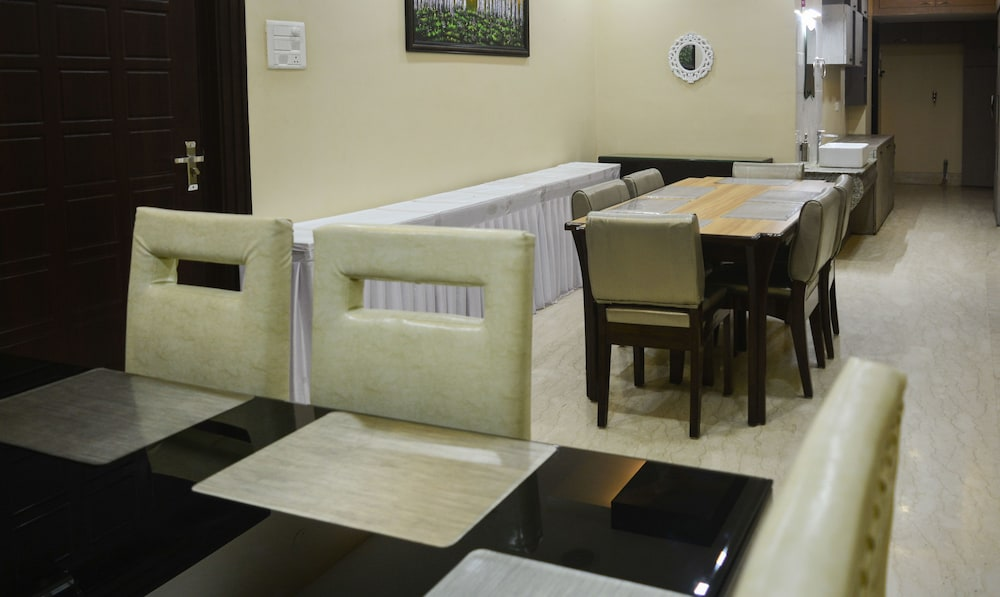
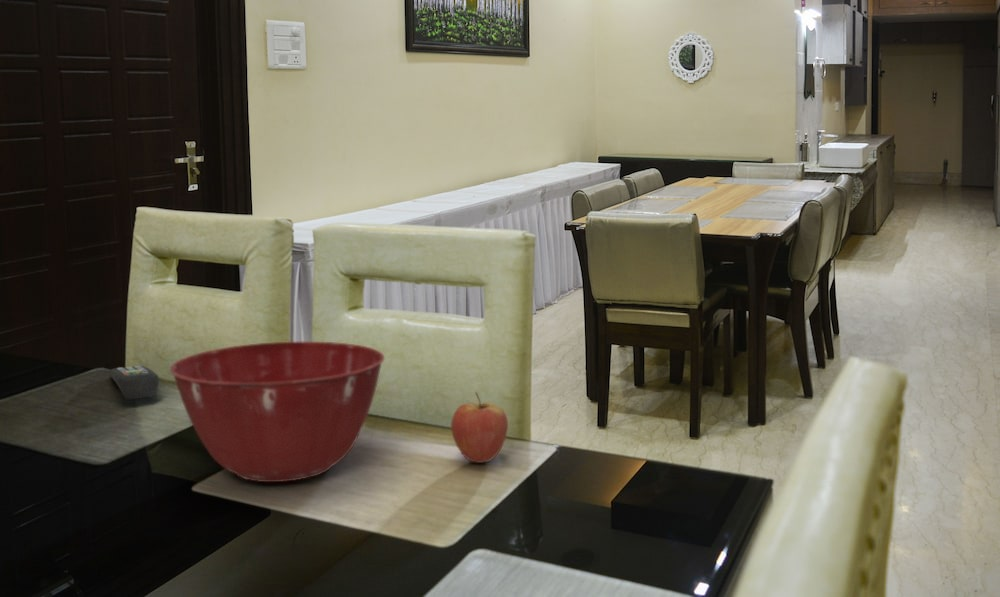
+ fruit (479, 425)
+ mixing bowl (282, 413)
+ remote control (133, 378)
